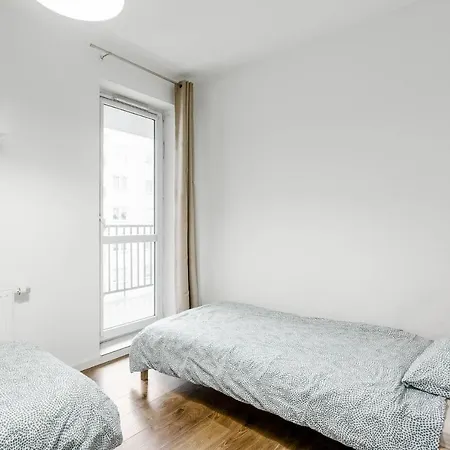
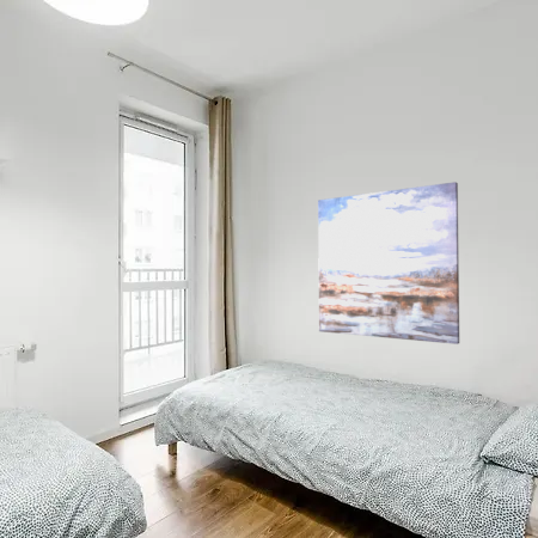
+ wall art (381, 264)
